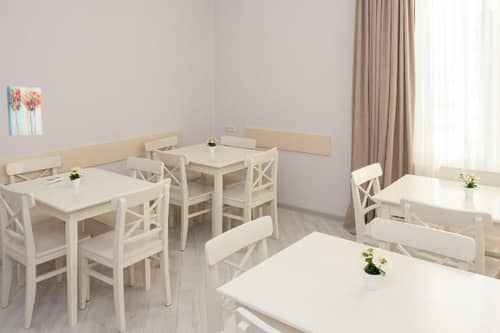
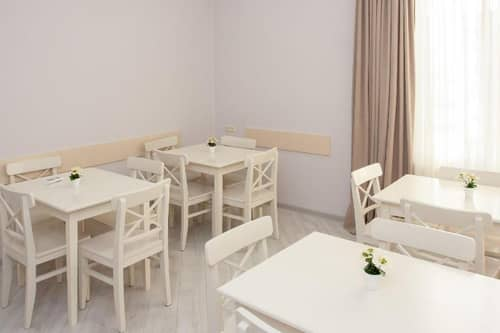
- wall art (25, 111)
